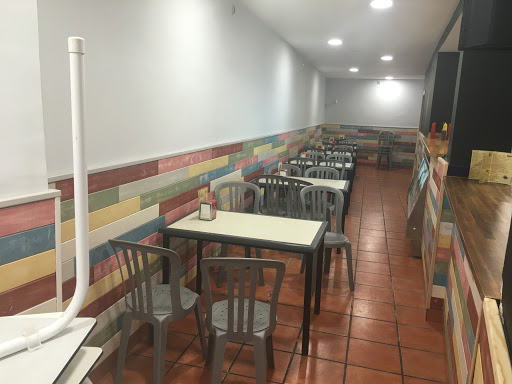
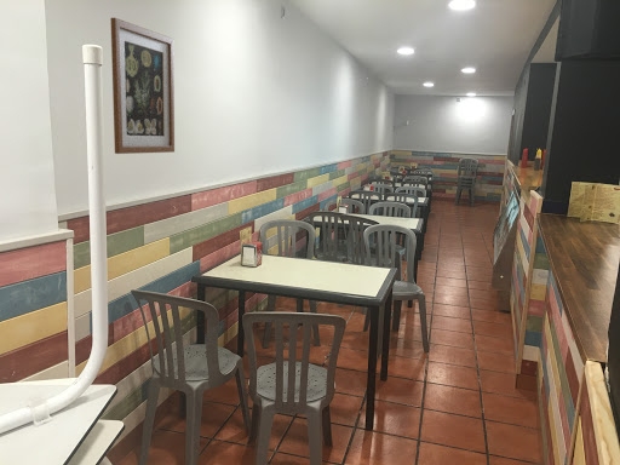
+ wall art (145, 92)
